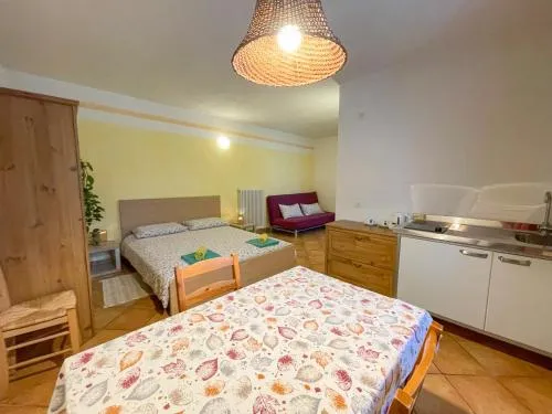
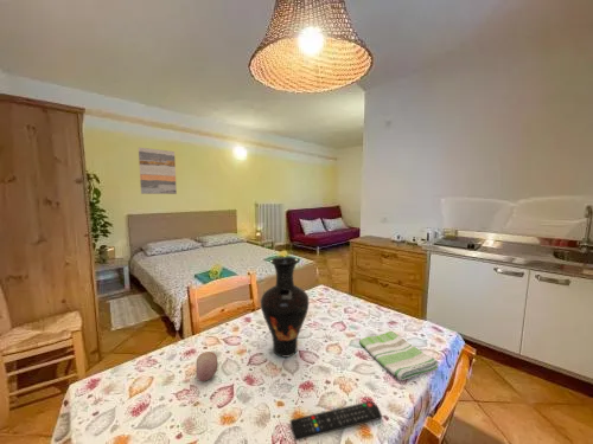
+ fruit (206, 365)
+ remote control (337, 419)
+ vase (285, 305)
+ wall art (158, 172)
+ dish towel (395, 350)
